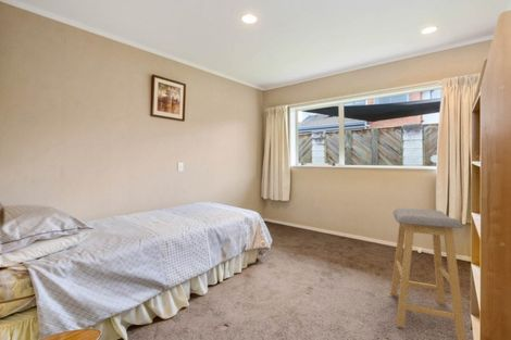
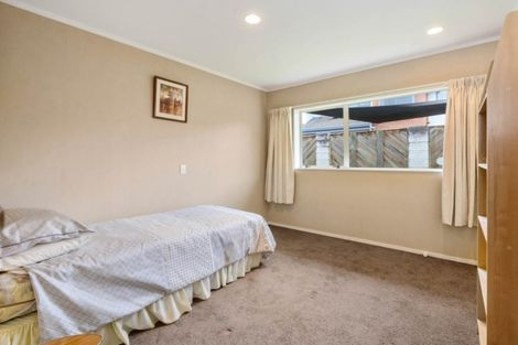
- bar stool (434, 259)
